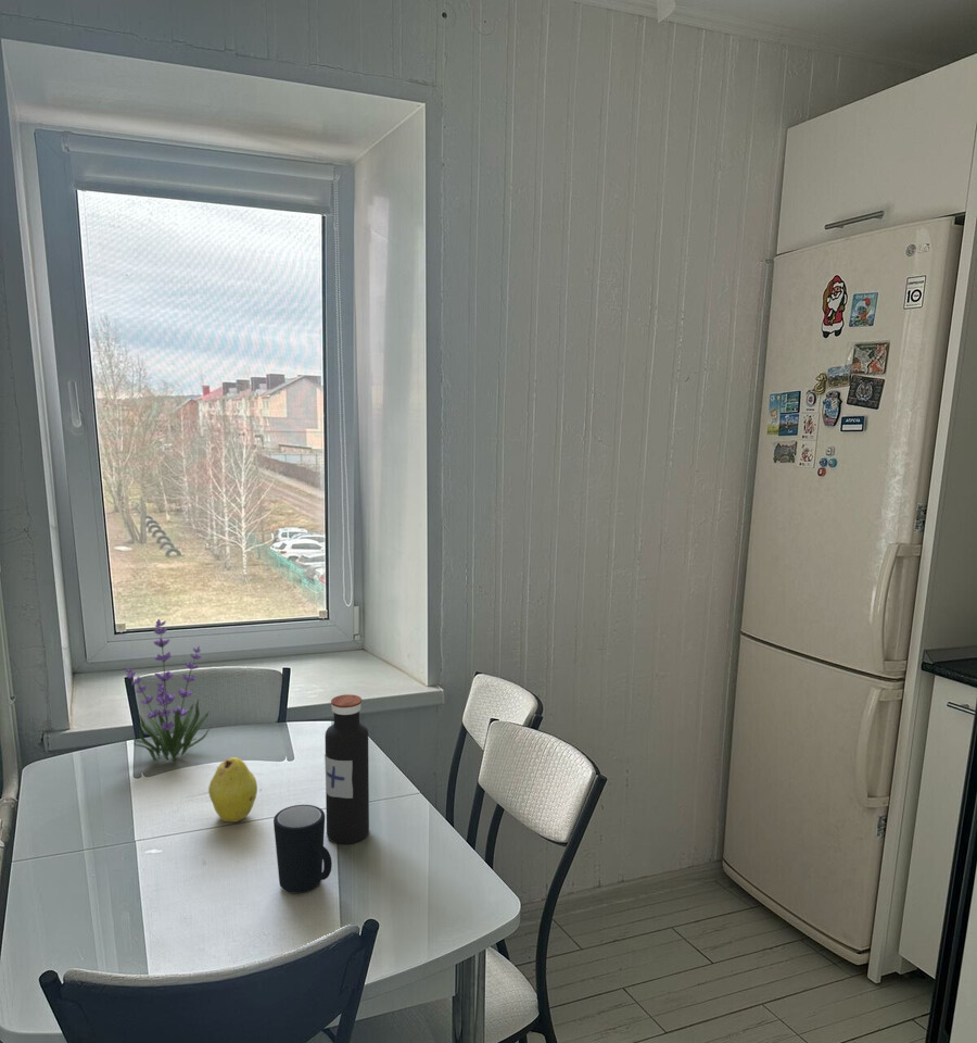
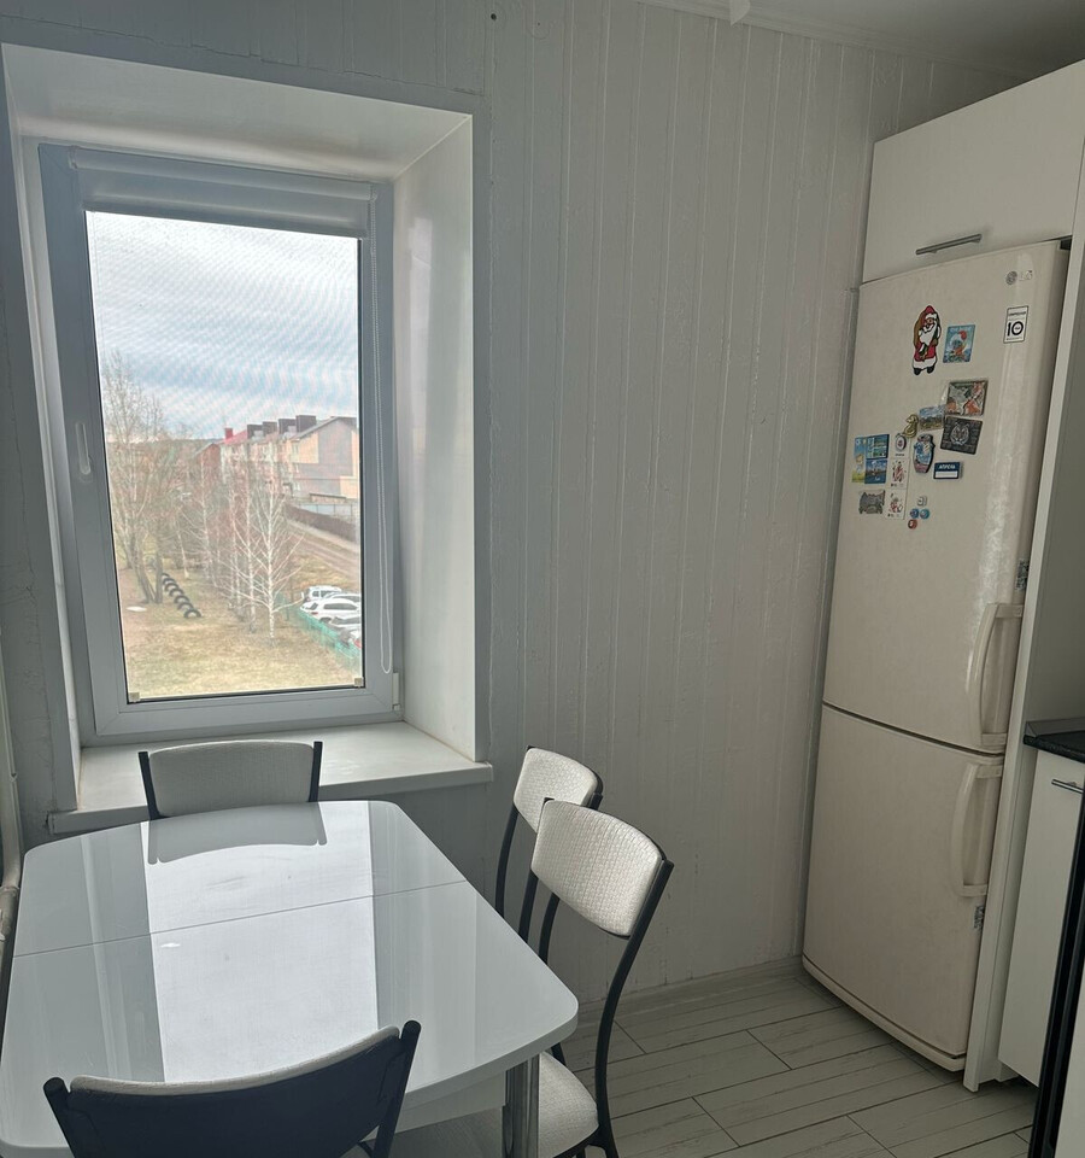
- plant (167, 693)
- mug (306, 854)
- water bottle (346, 767)
- fruit (232, 788)
